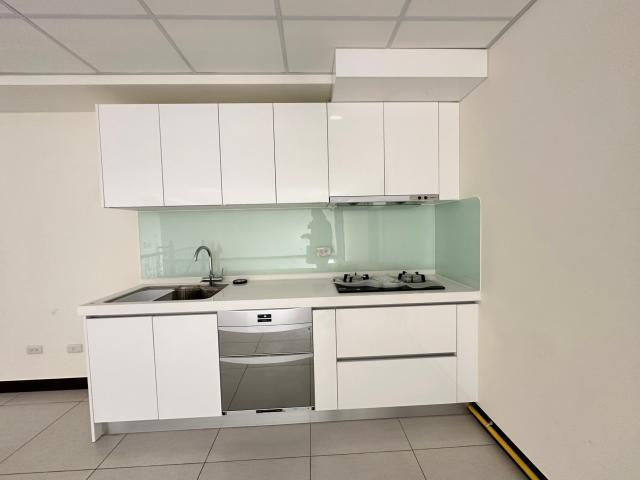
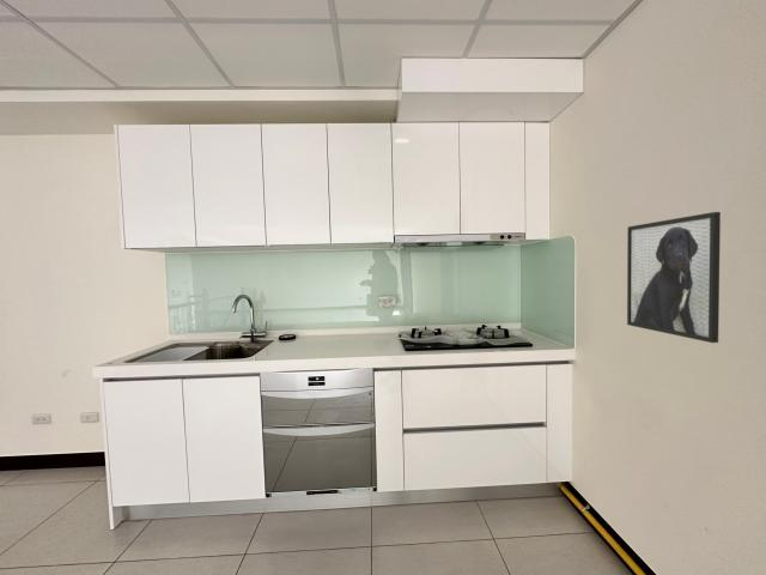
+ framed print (667, 277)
